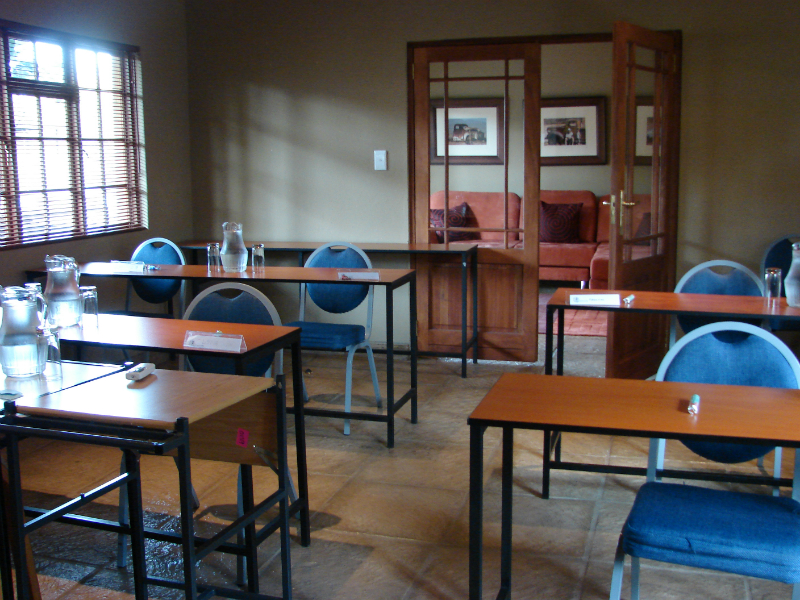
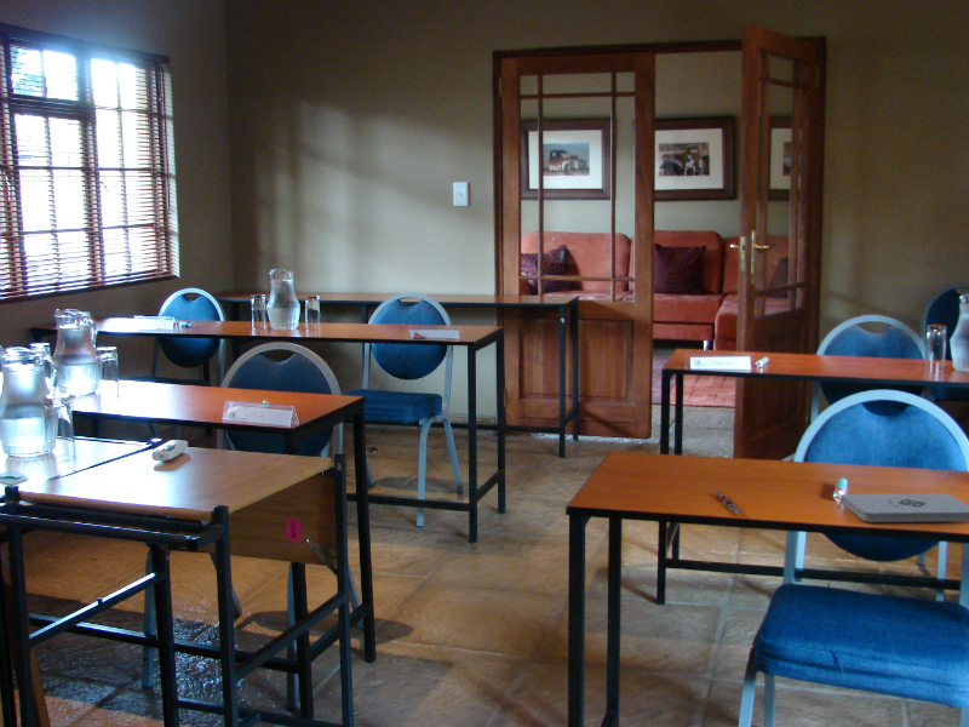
+ notepad (907, 506)
+ pen (727, 500)
